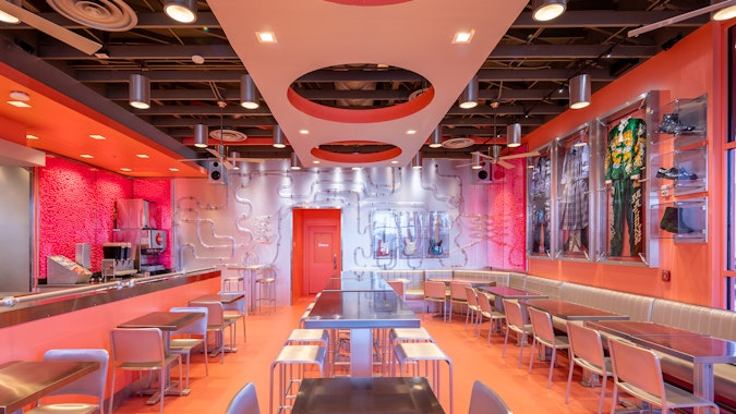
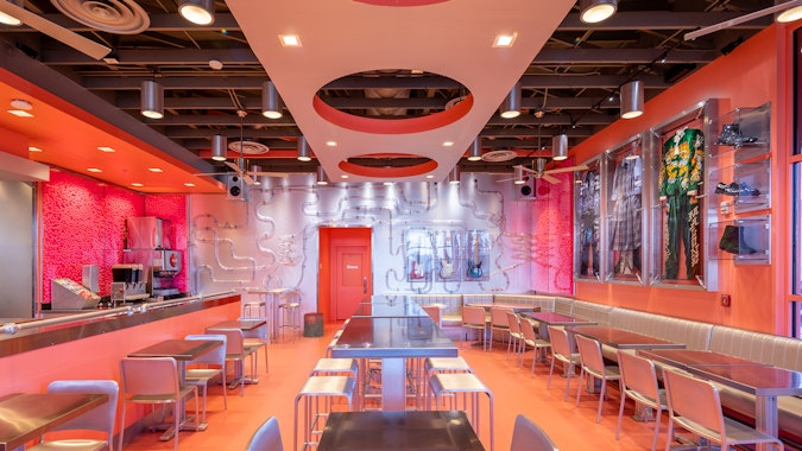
+ trash can (314, 324)
